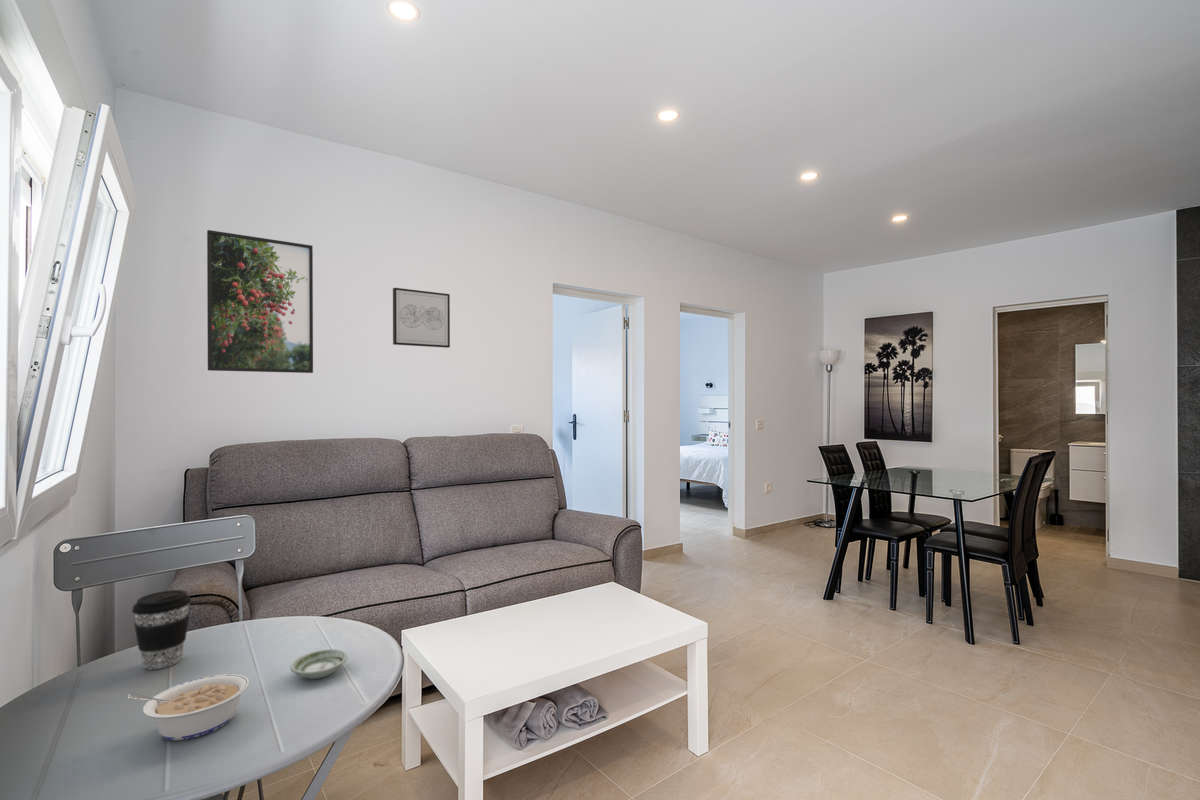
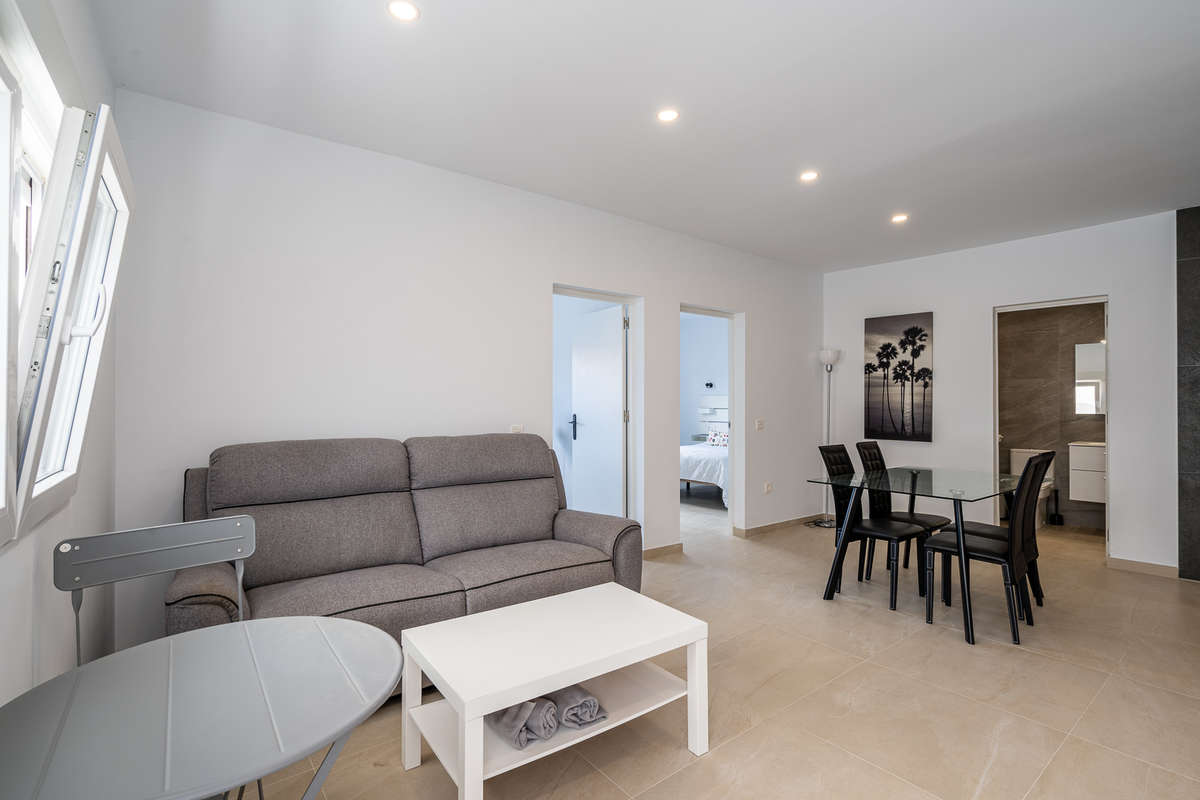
- saucer (319, 666)
- legume (194, 707)
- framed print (262, 305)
- wall art (422, 318)
- coffee cup (162, 629)
